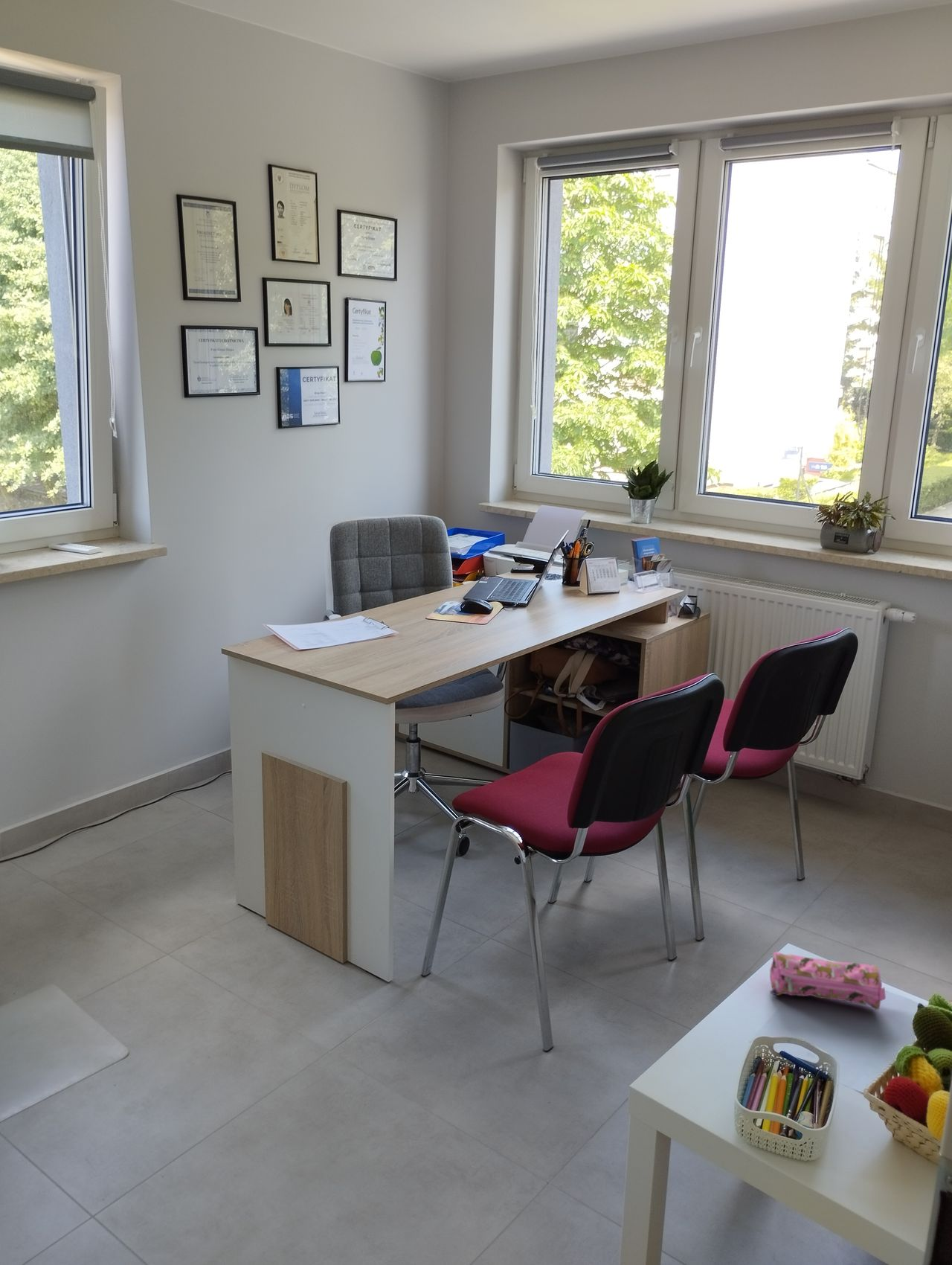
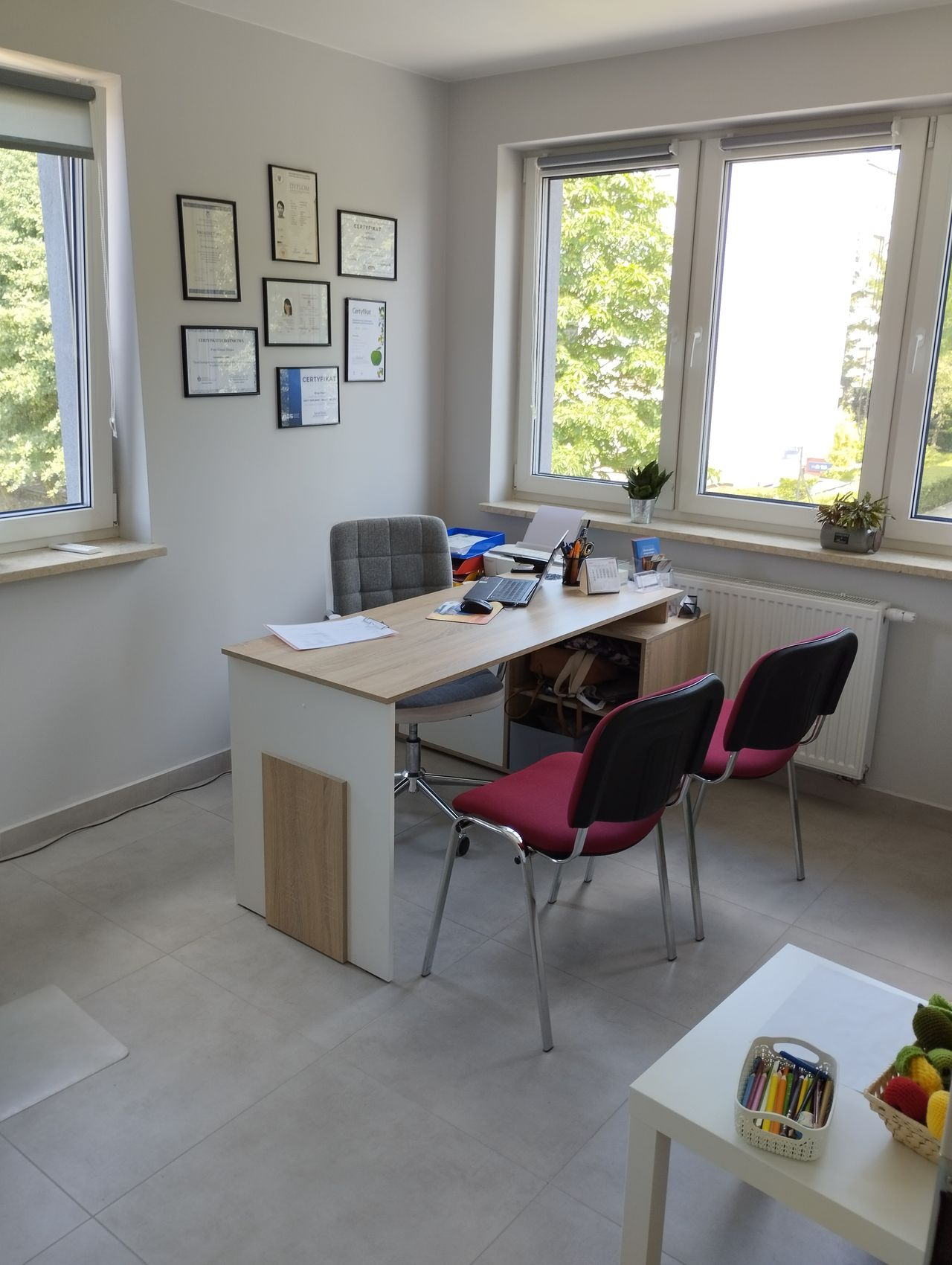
- pencil case (826, 979)
